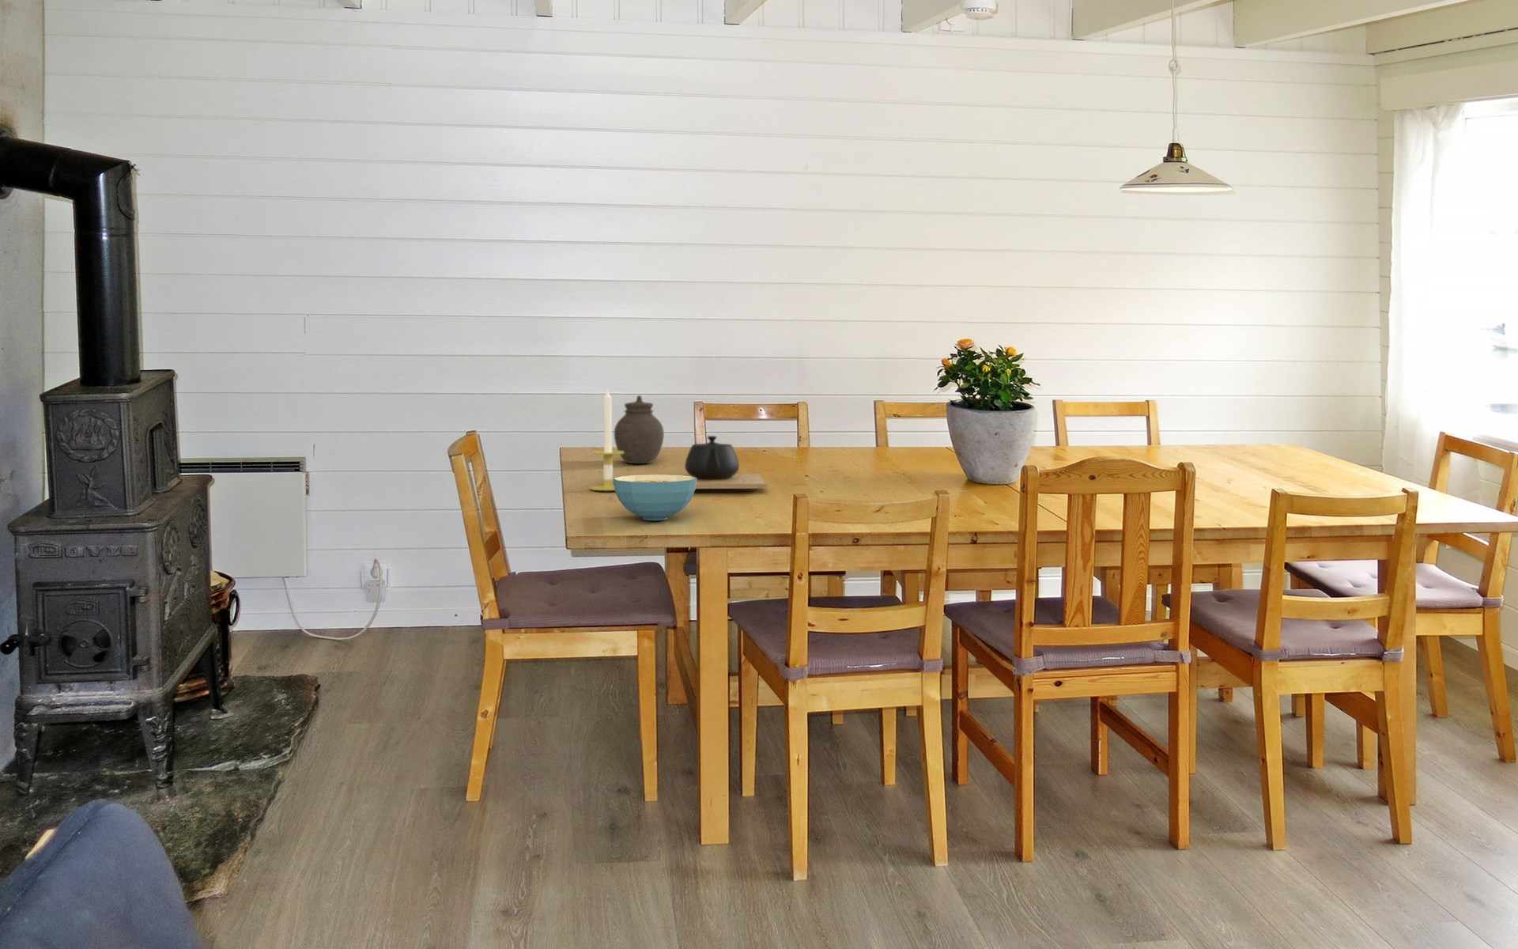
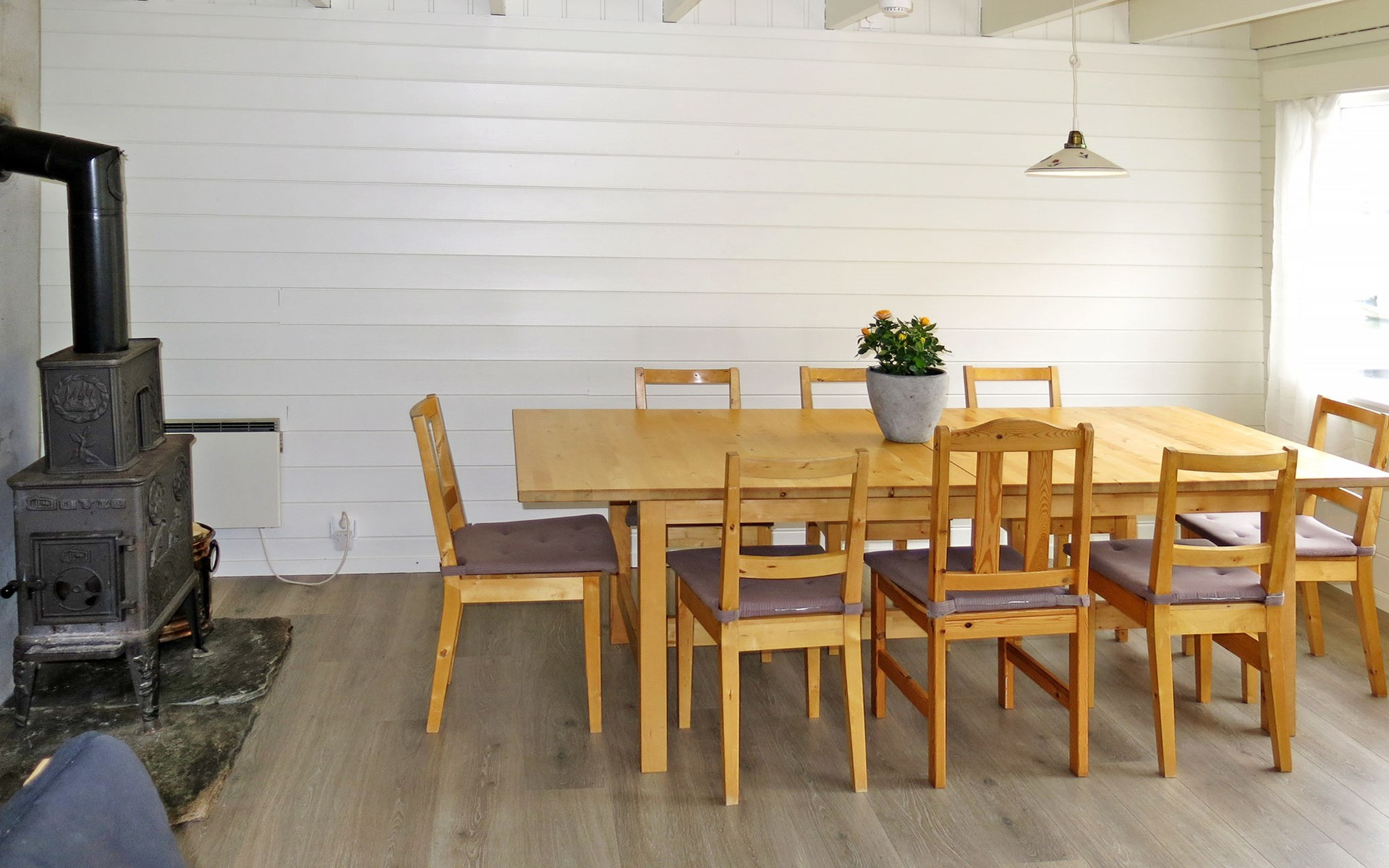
- jar (639, 429)
- candle (608, 437)
- cereal bowl (655, 499)
- teapot (713, 459)
